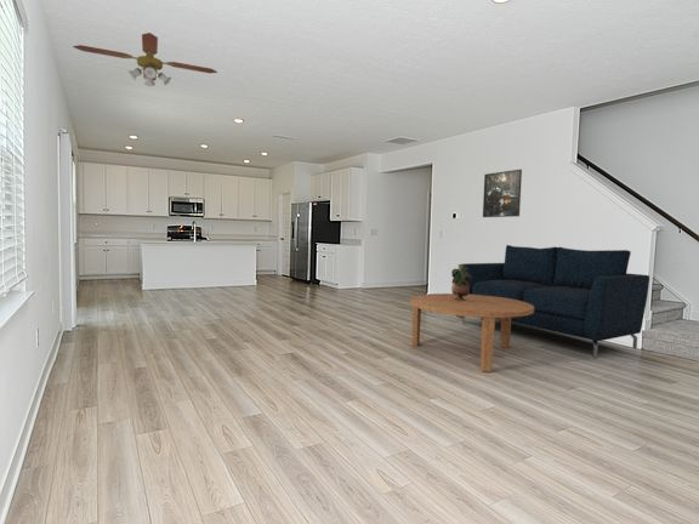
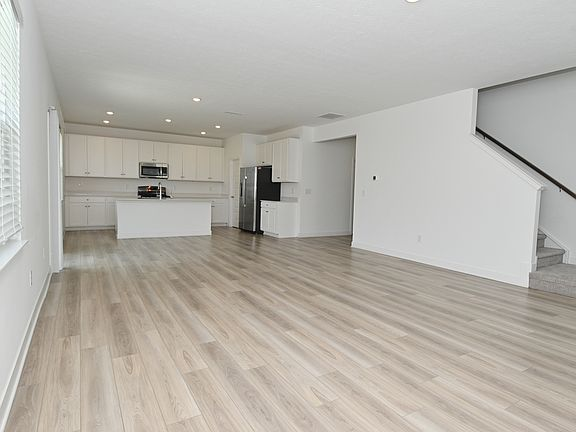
- sofa (544, 290)
- potted plant (460, 281)
- ceiling fan (149, 64)
- coffee table (462, 318)
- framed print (501, 194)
